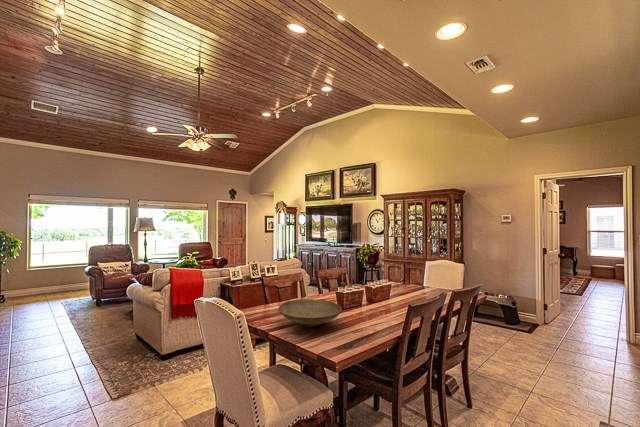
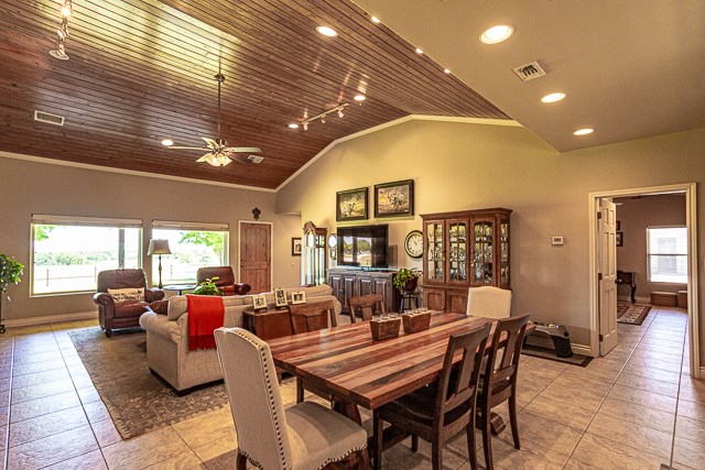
- decorative bowl (310, 315)
